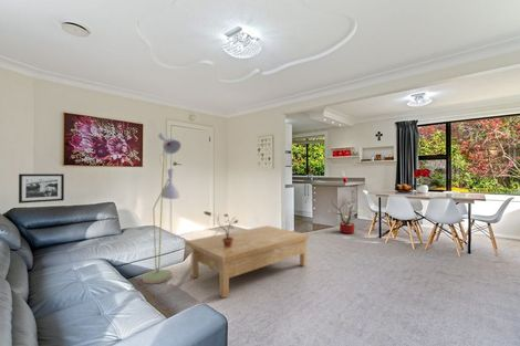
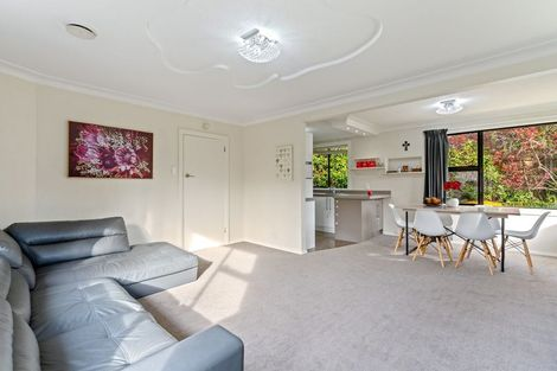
- decorative plant (345, 216)
- coffee table (250, 253)
- floor lamp (162, 206)
- potted plant (223, 228)
- picture frame (42, 187)
